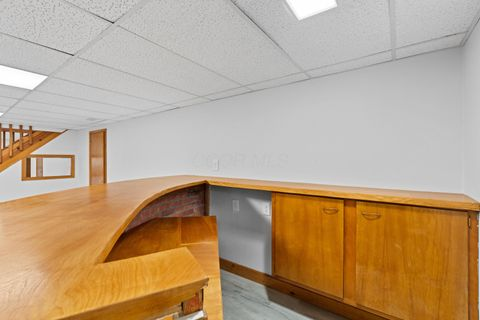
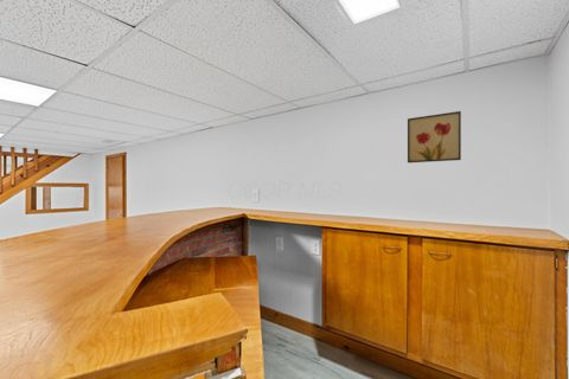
+ wall art (433, 139)
